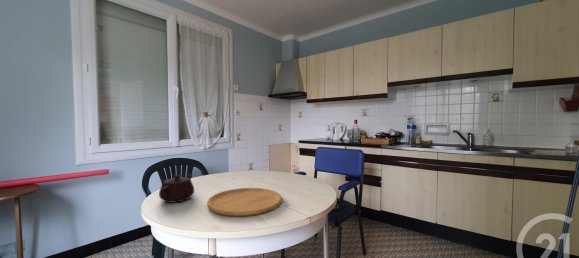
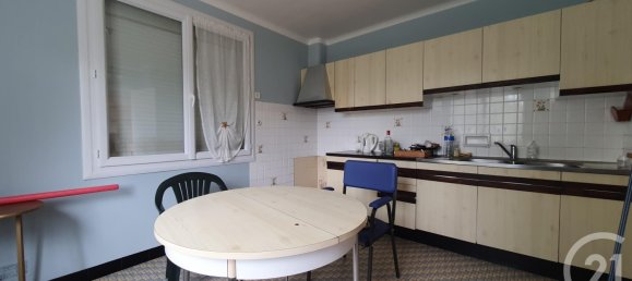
- cutting board (245, 200)
- teapot (178, 186)
